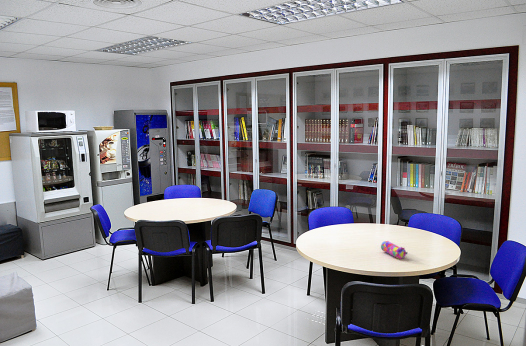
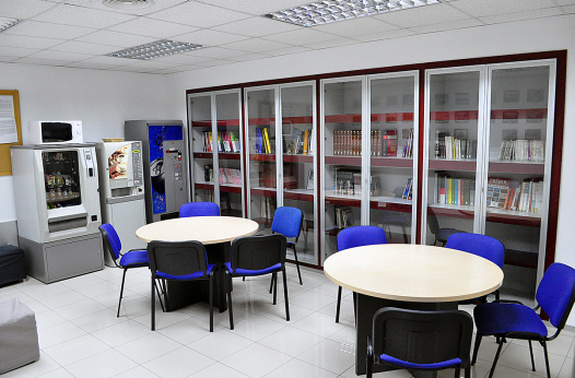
- pencil case (393, 249)
